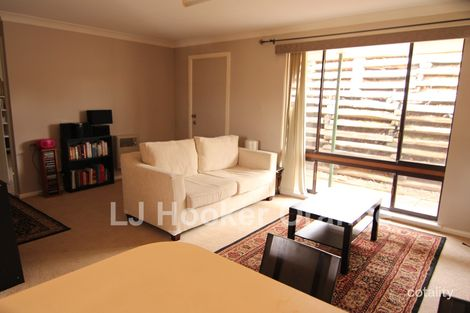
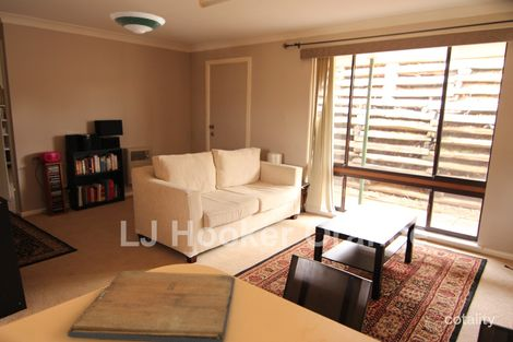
+ religious icon (164, 299)
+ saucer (138, 25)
